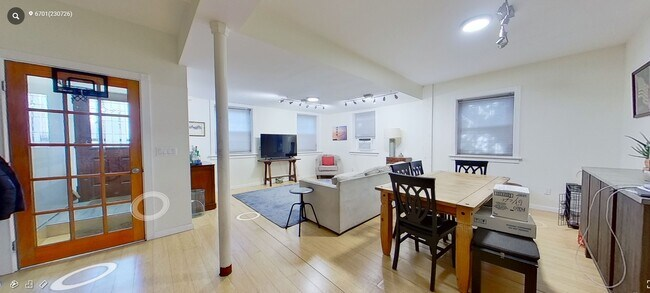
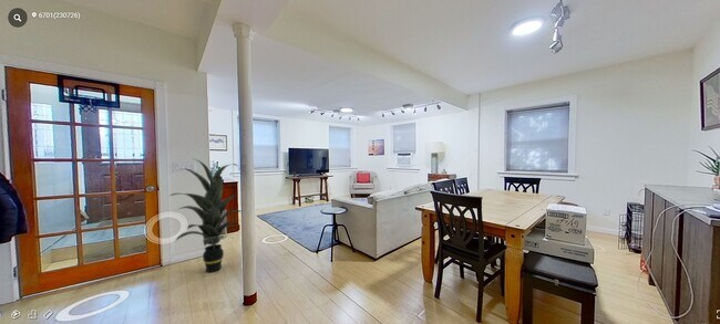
+ indoor plant (207, 213)
